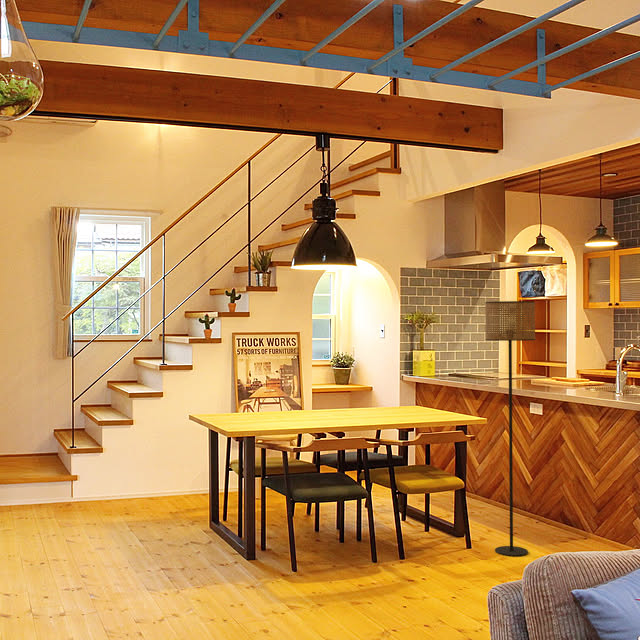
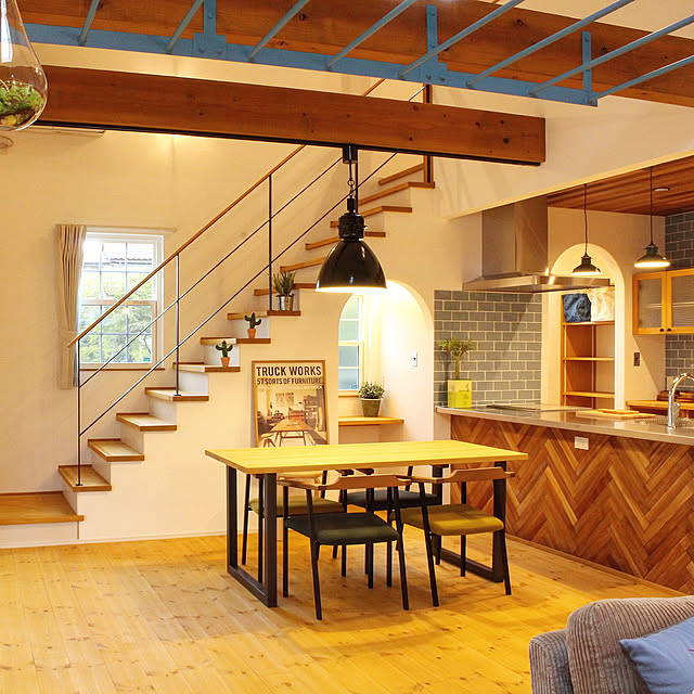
- floor lamp (510, 426)
